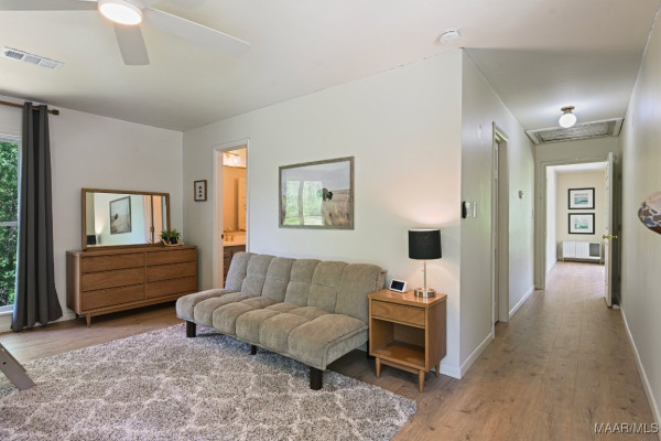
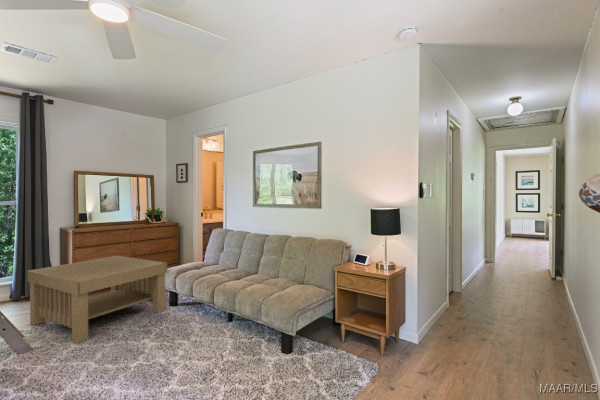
+ coffee table (99, 289)
